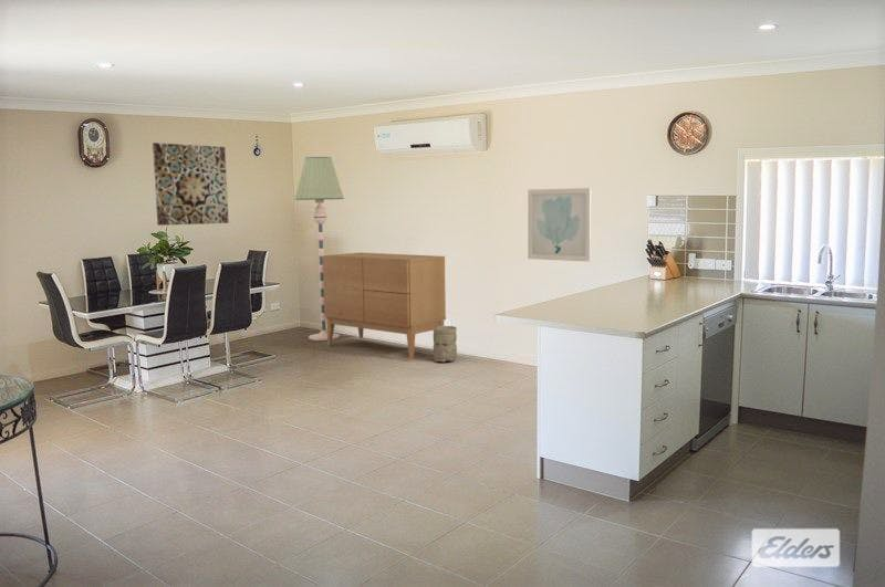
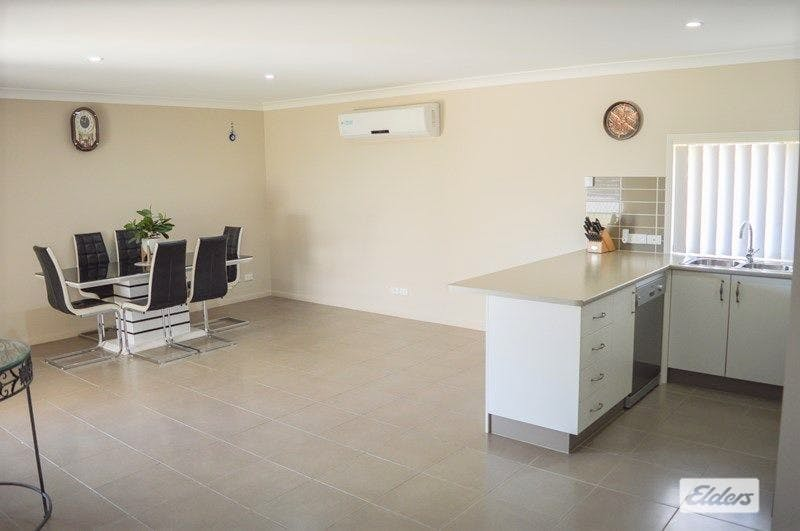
- vase (445, 344)
- wall art (558, 224)
- wall art (191, 185)
- sideboard (383, 302)
- floor lamp (321, 249)
